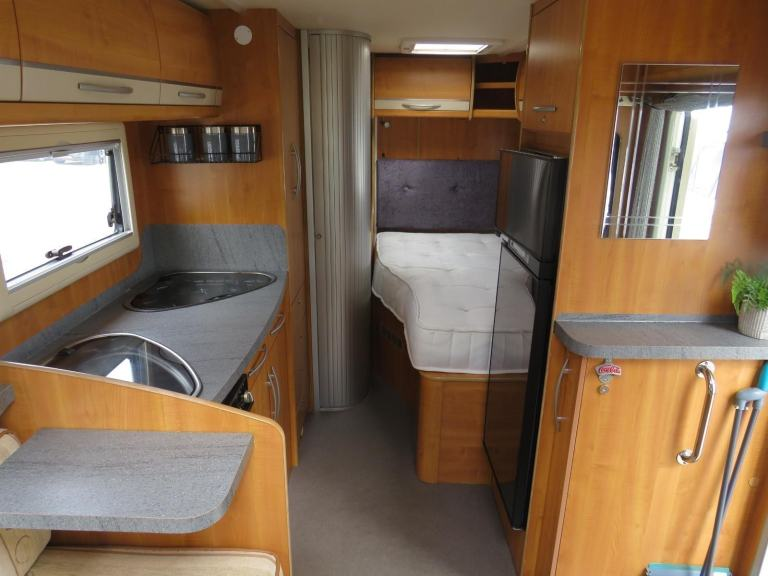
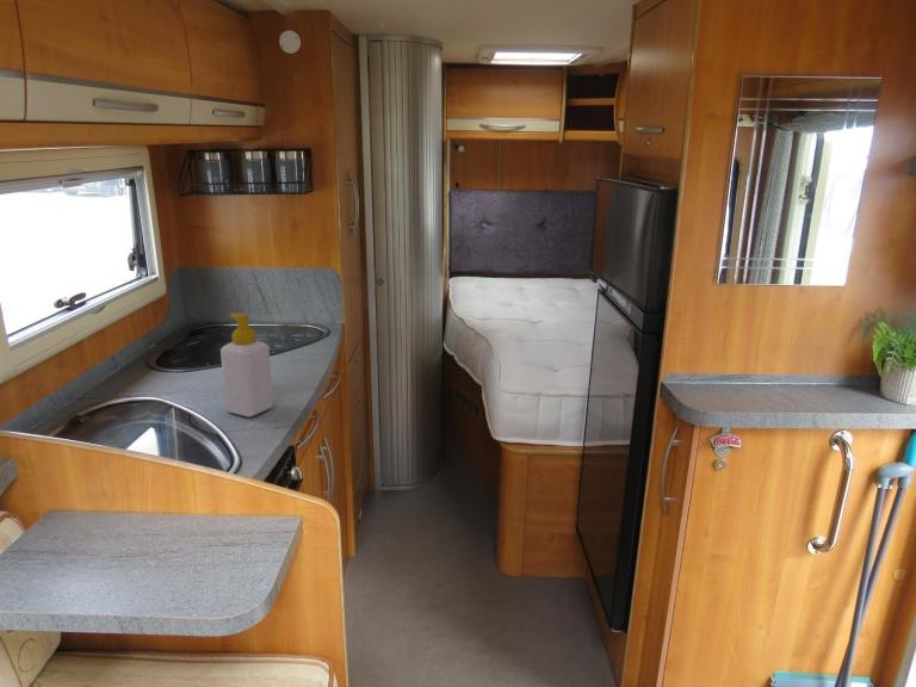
+ soap bottle (246, 363)
